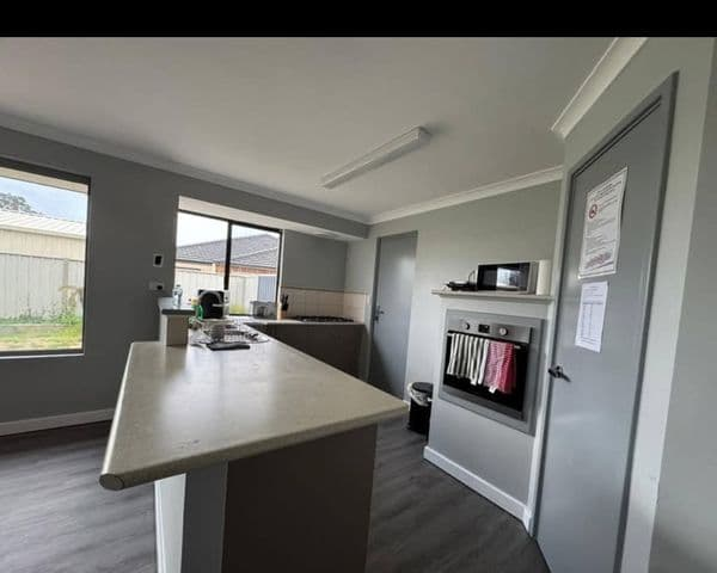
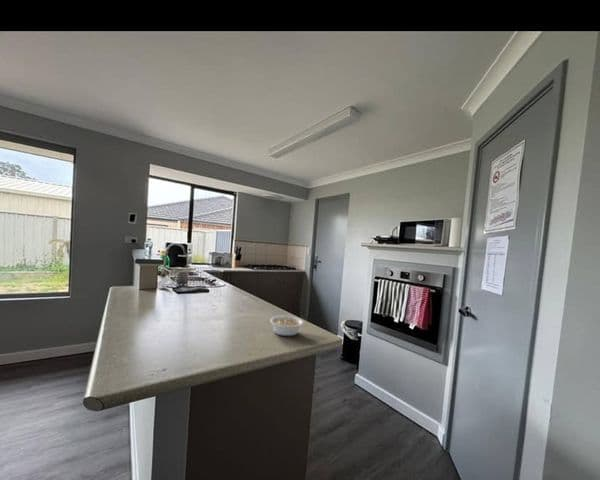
+ legume (285, 325)
